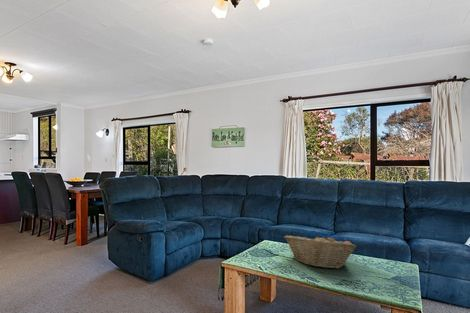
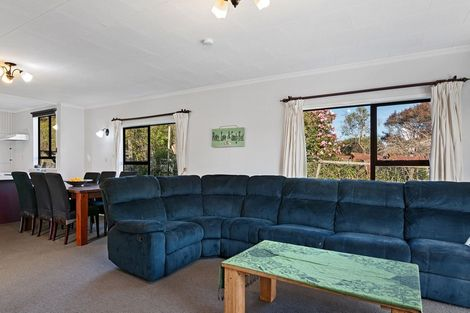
- fruit basket (318, 247)
